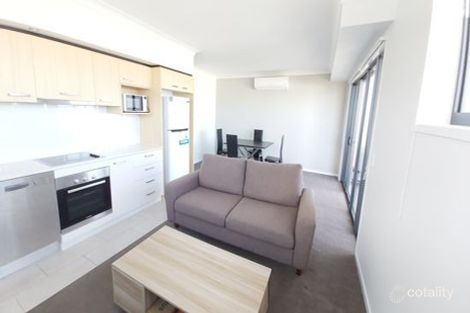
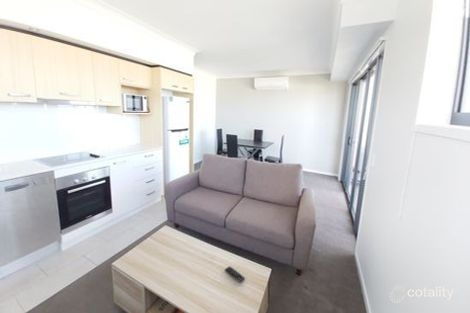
+ remote control (235, 273)
